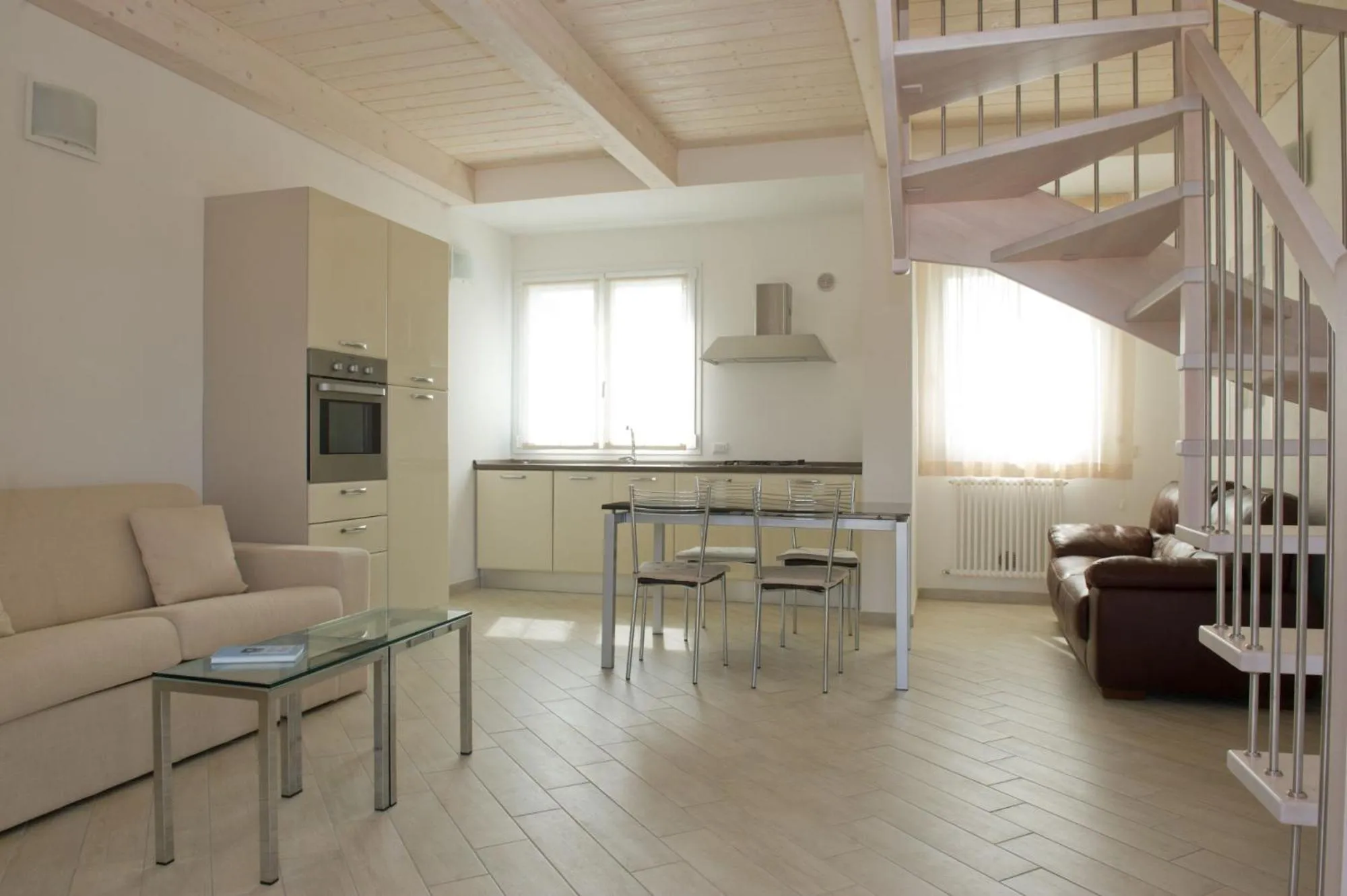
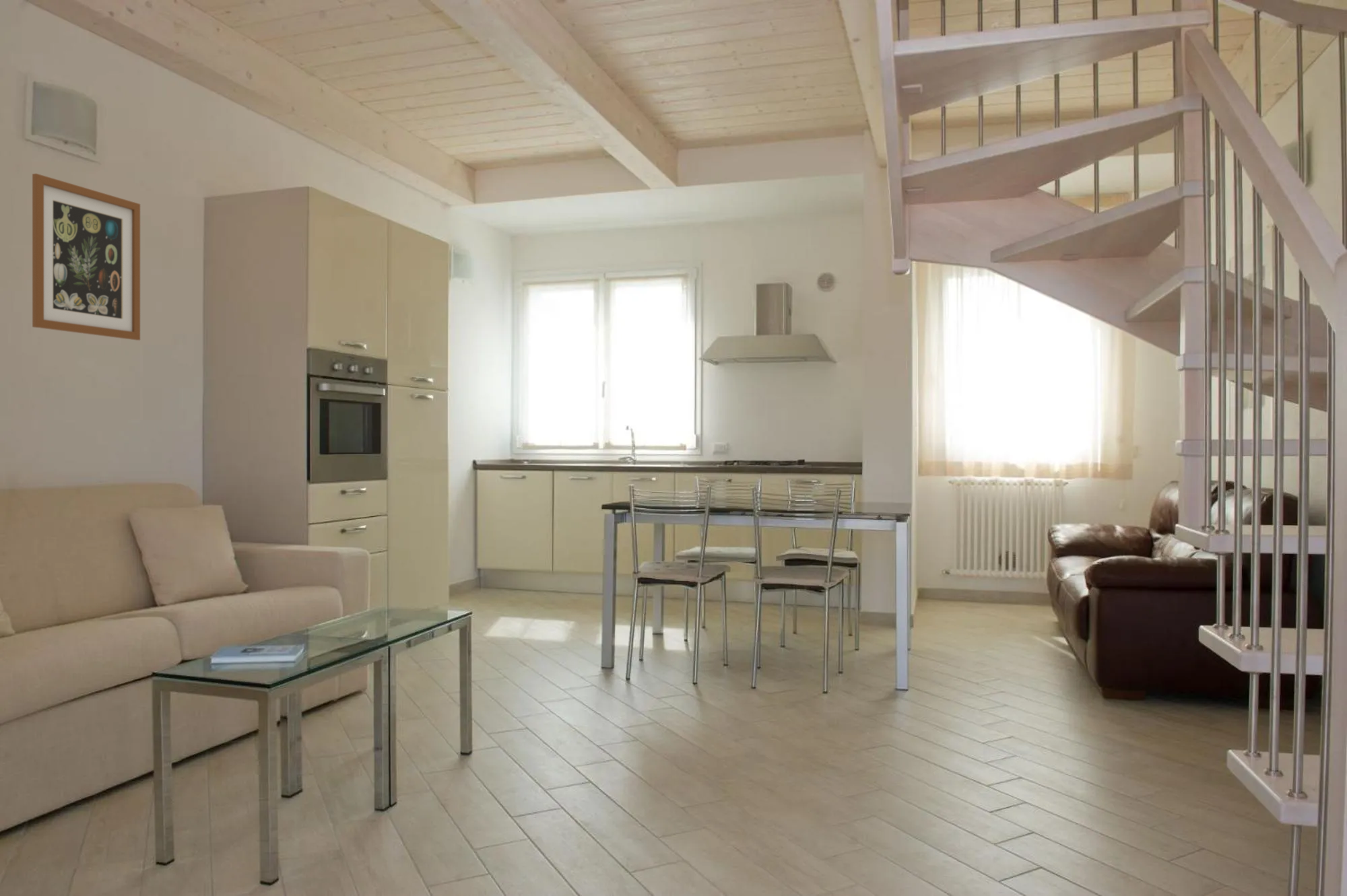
+ wall art (89, 262)
